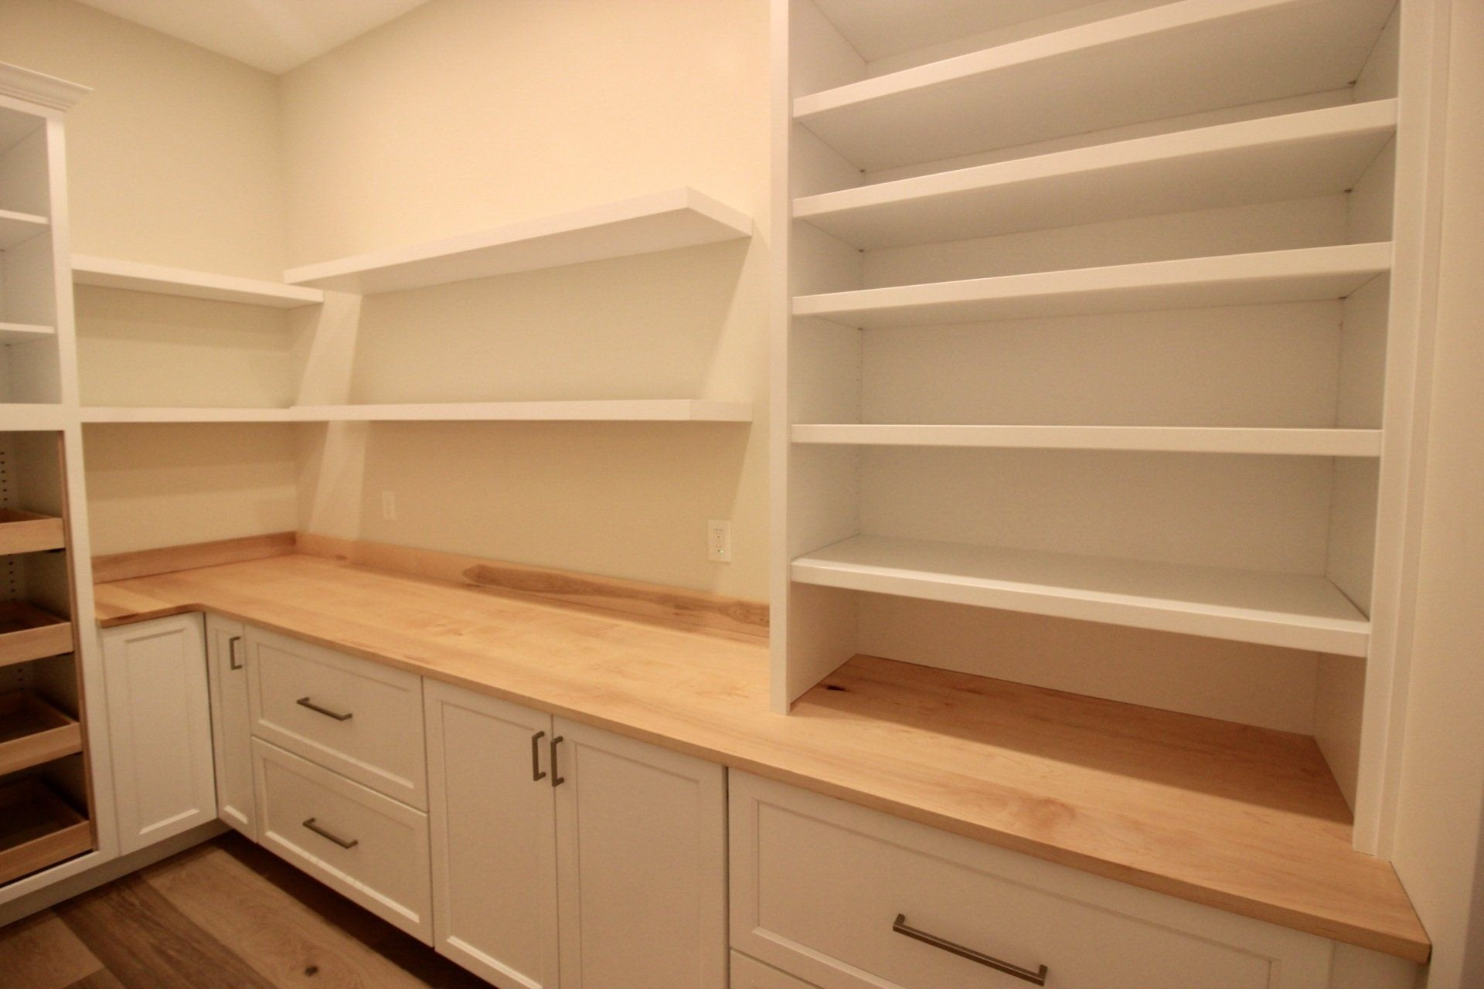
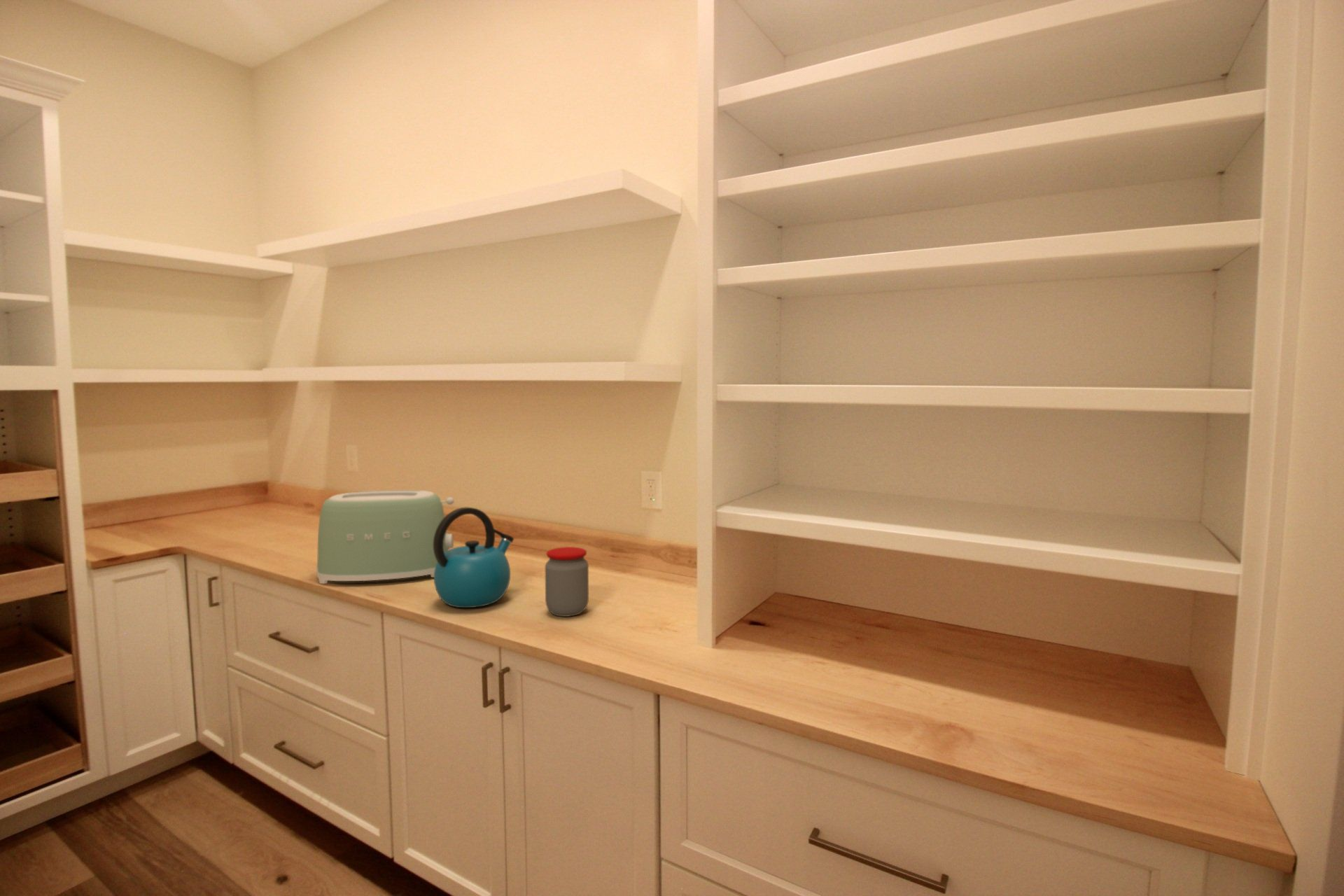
+ toaster (384, 533)
+ jar (566, 580)
+ kettle (476, 553)
